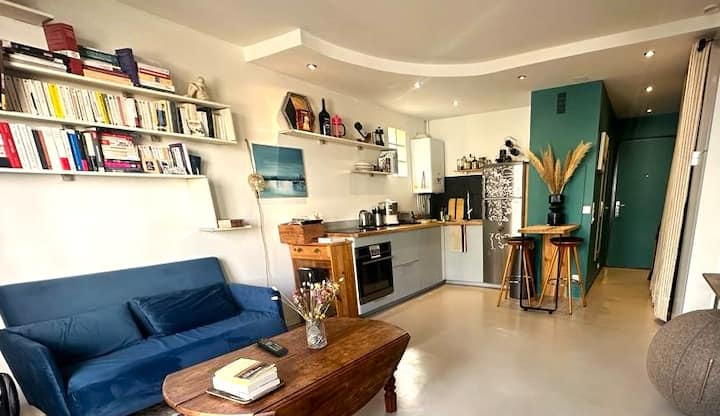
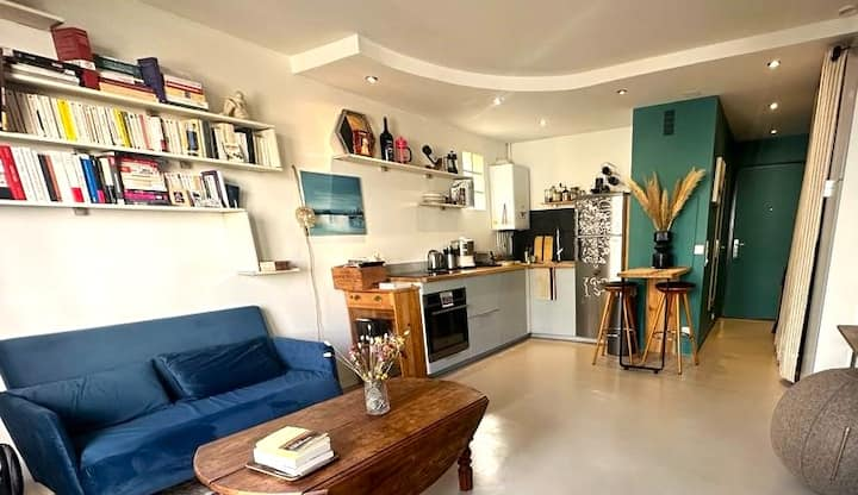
- remote control (272, 346)
